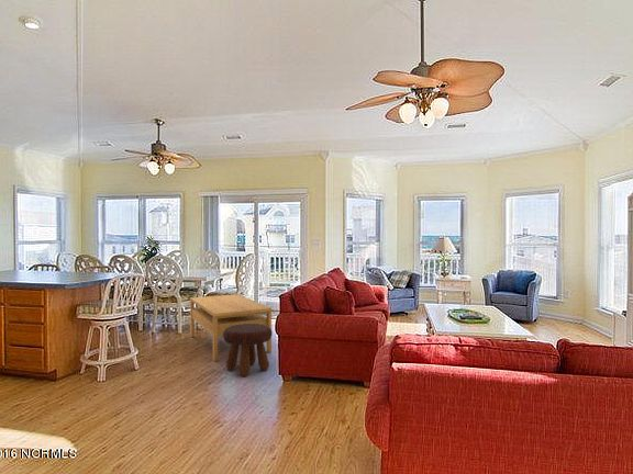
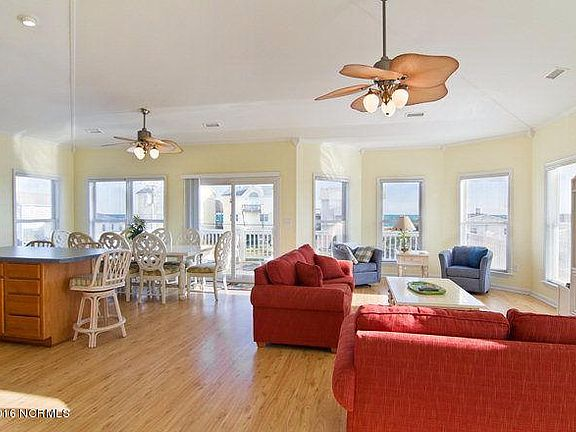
- coffee table (227, 323)
- footstool (247, 349)
